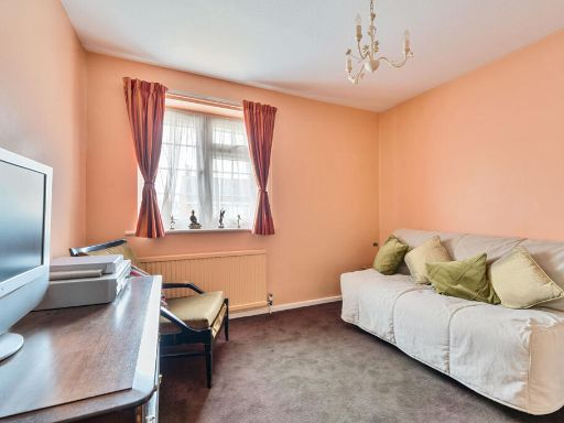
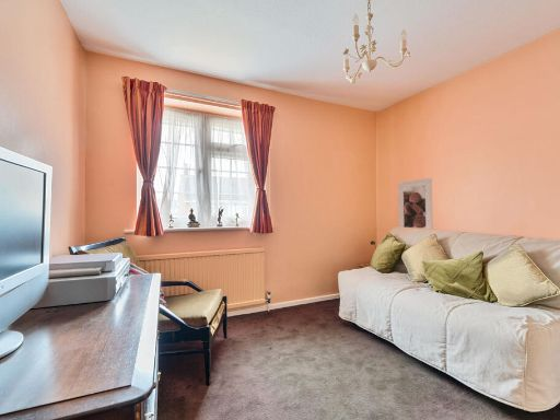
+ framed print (413, 207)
